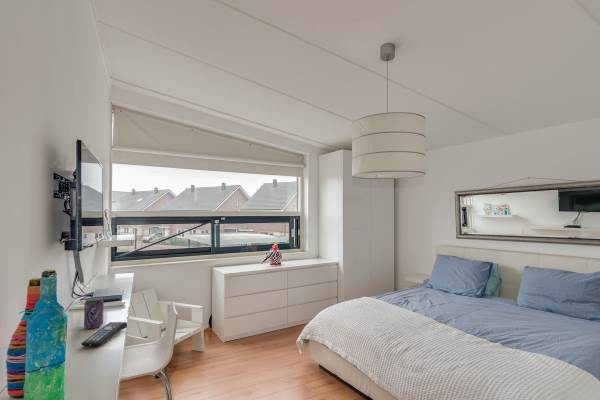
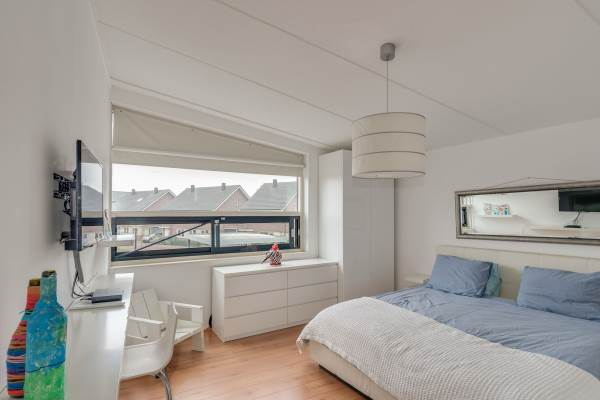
- beverage can (94, 312)
- remote control (106, 332)
